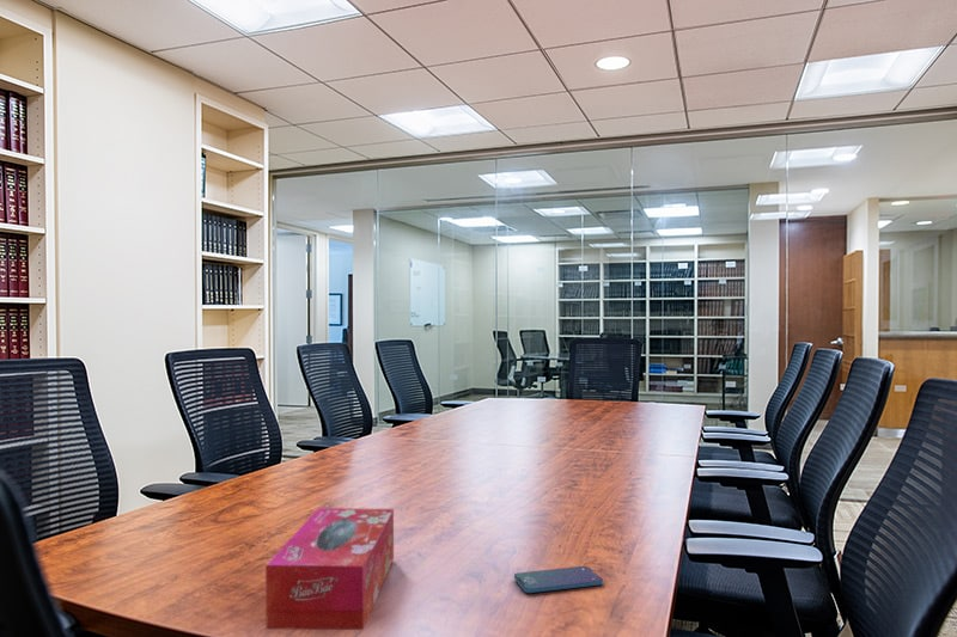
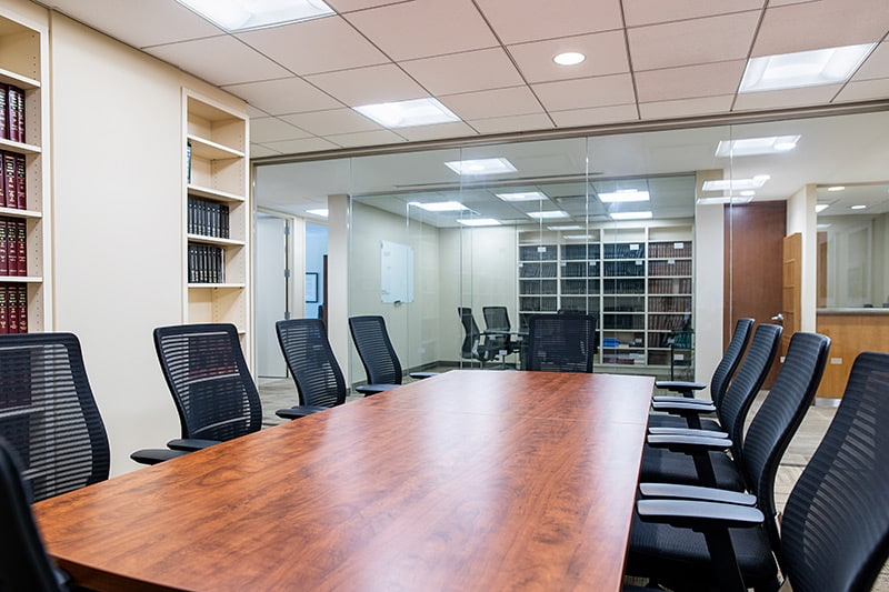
- tissue box (337, 561)
- smartphone (557, 578)
